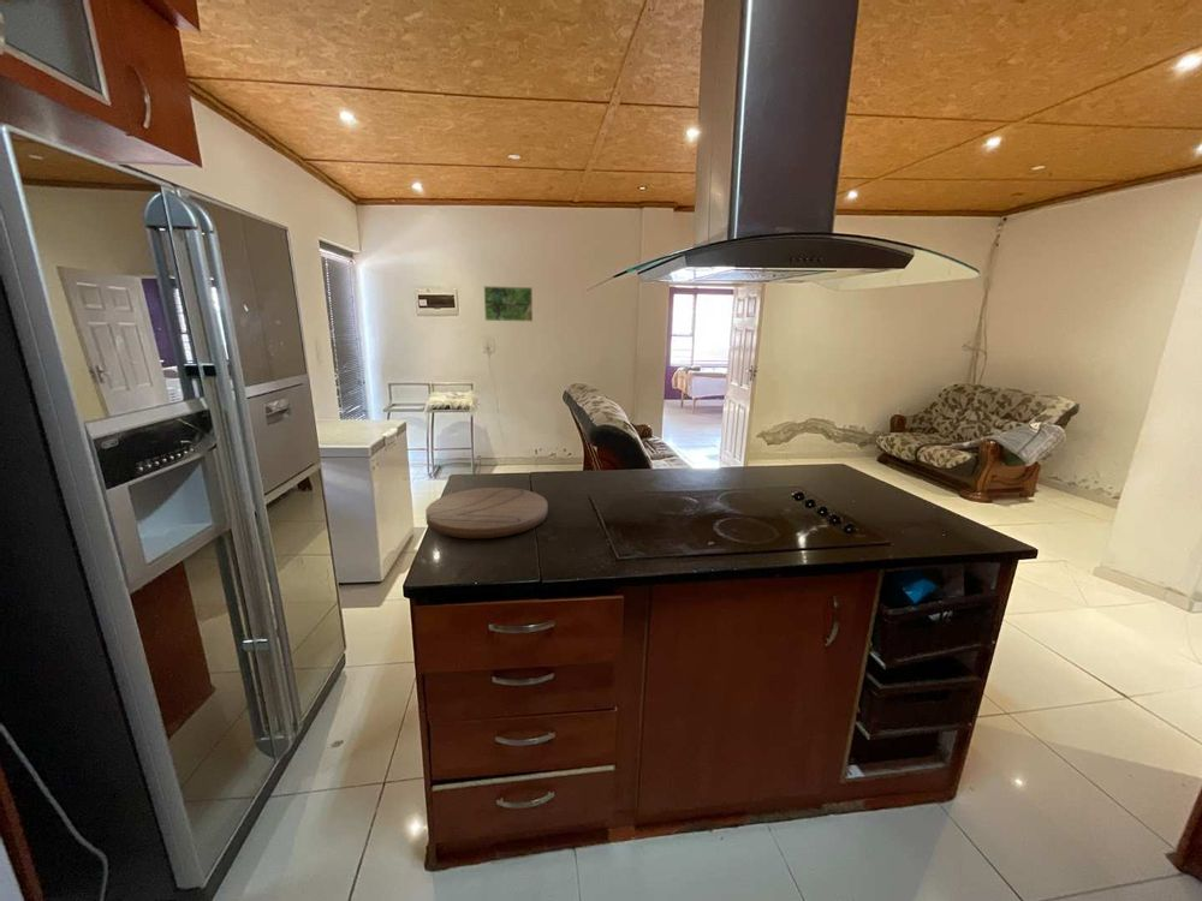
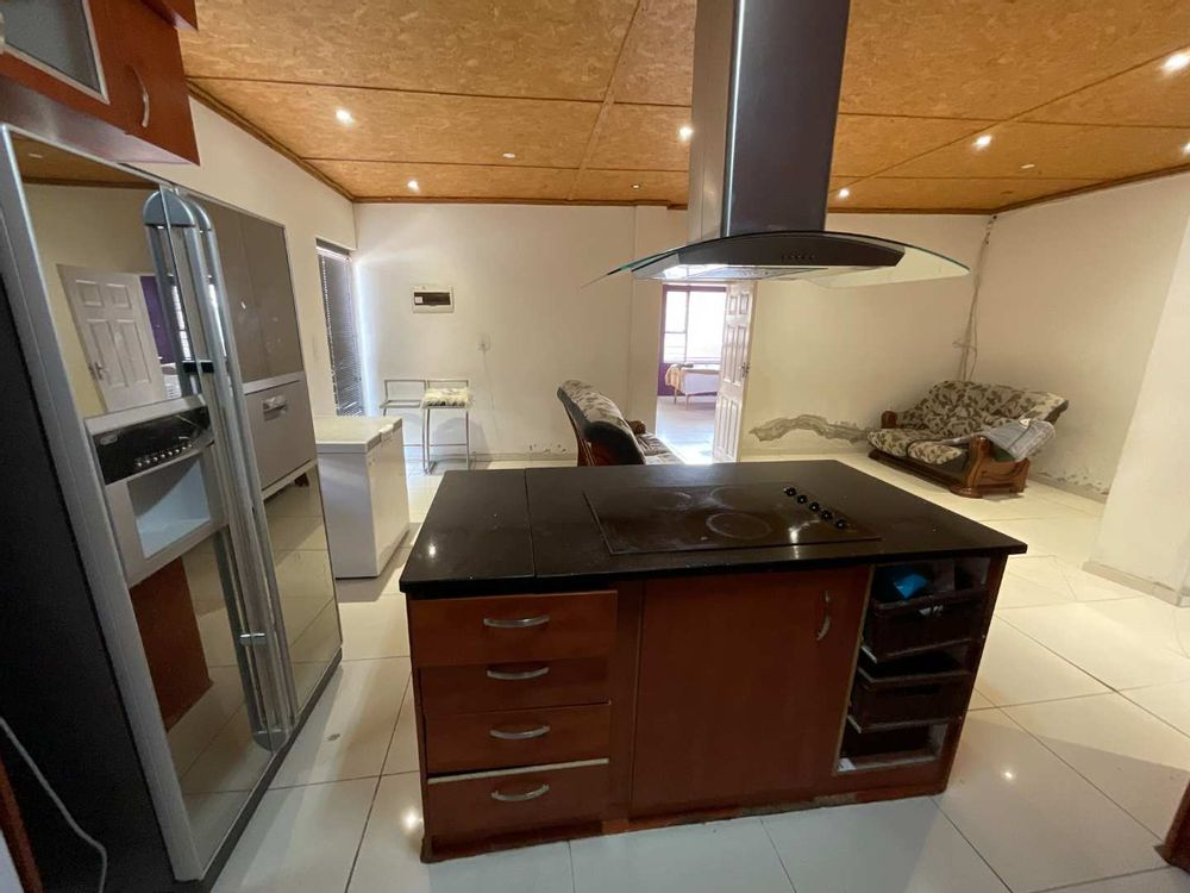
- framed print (508, 304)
- cutting board (488, 509)
